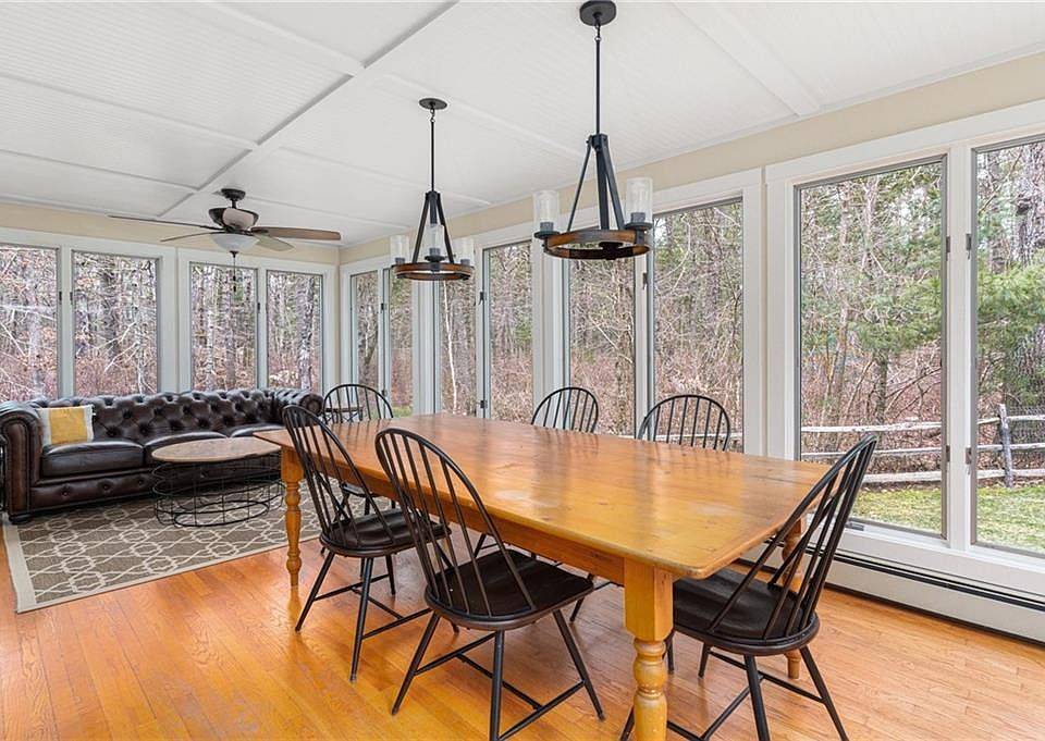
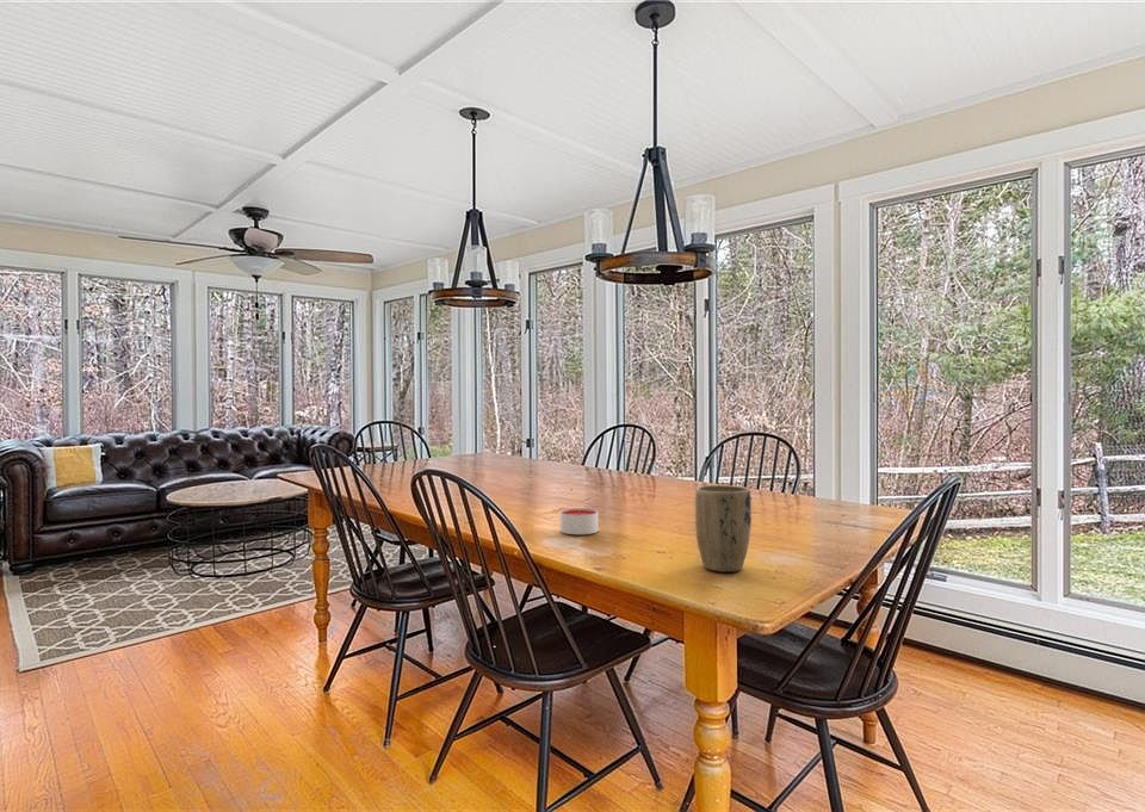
+ plant pot (723, 527)
+ candle (578, 520)
